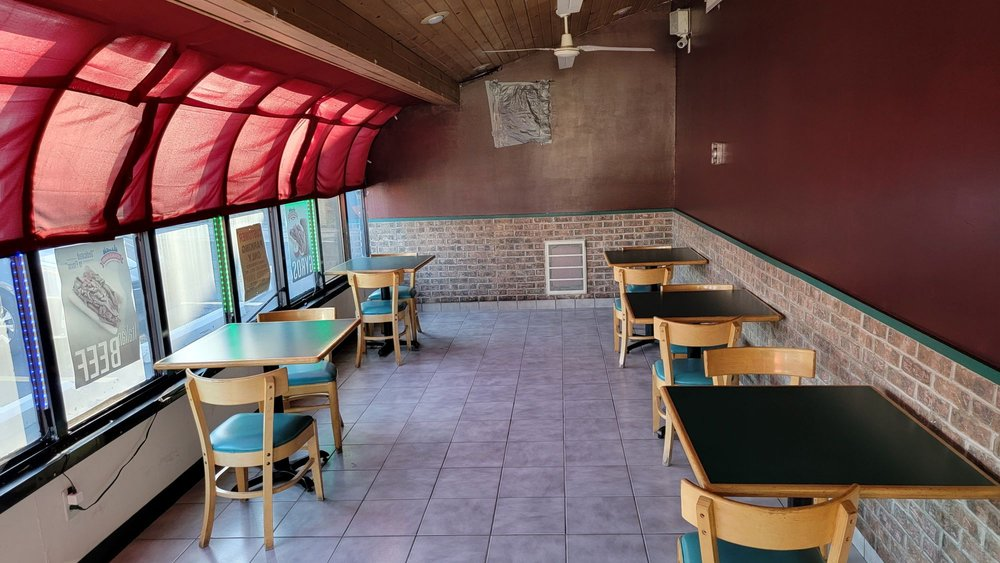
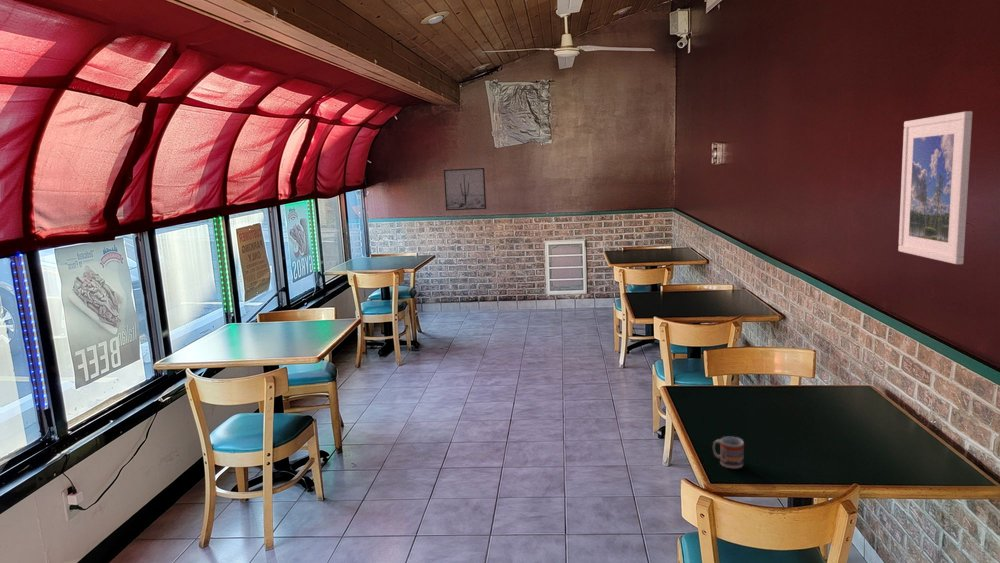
+ wall art (465, 189)
+ cup (727, 451)
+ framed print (931, 188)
